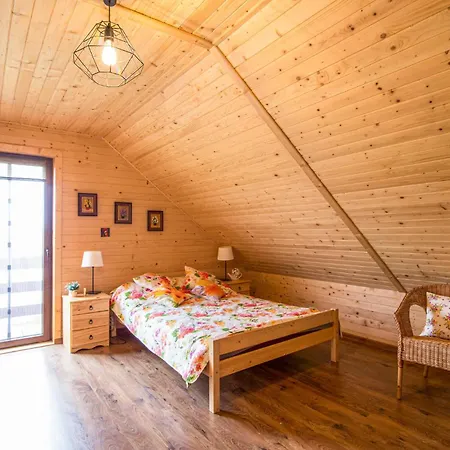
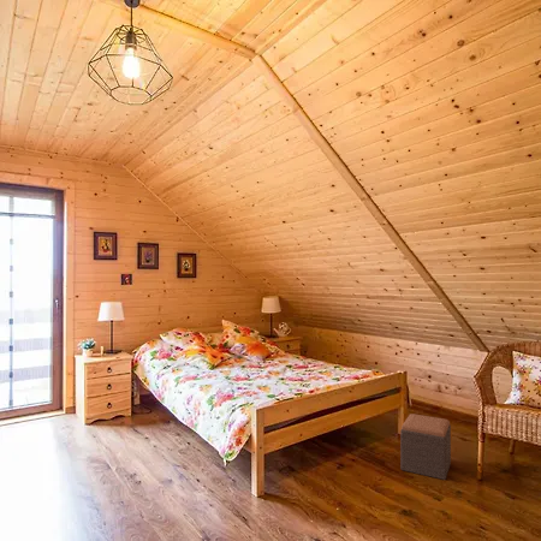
+ footstool (426, 444)
